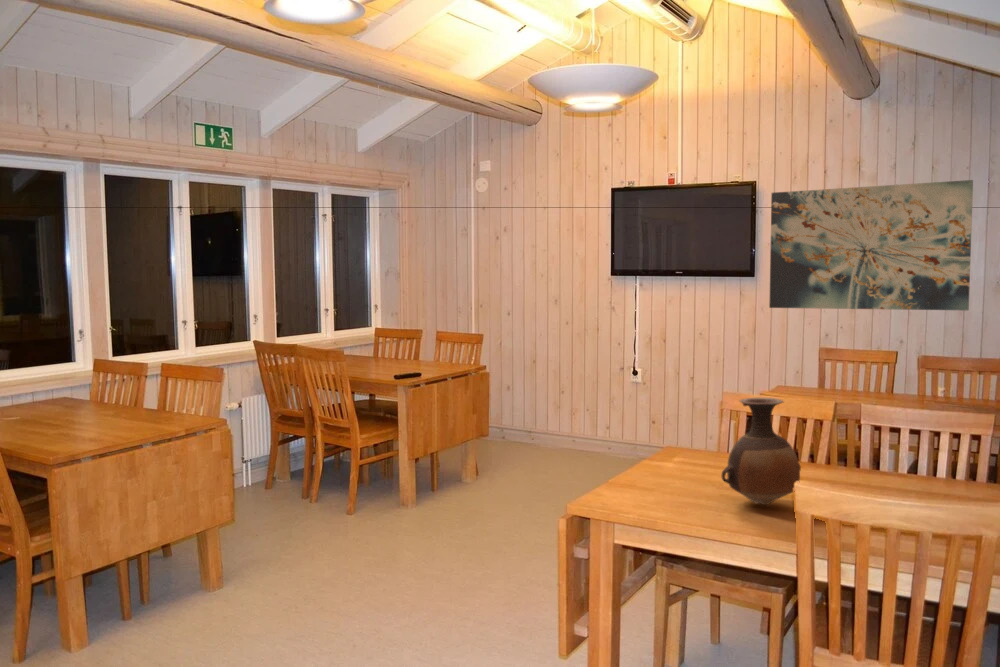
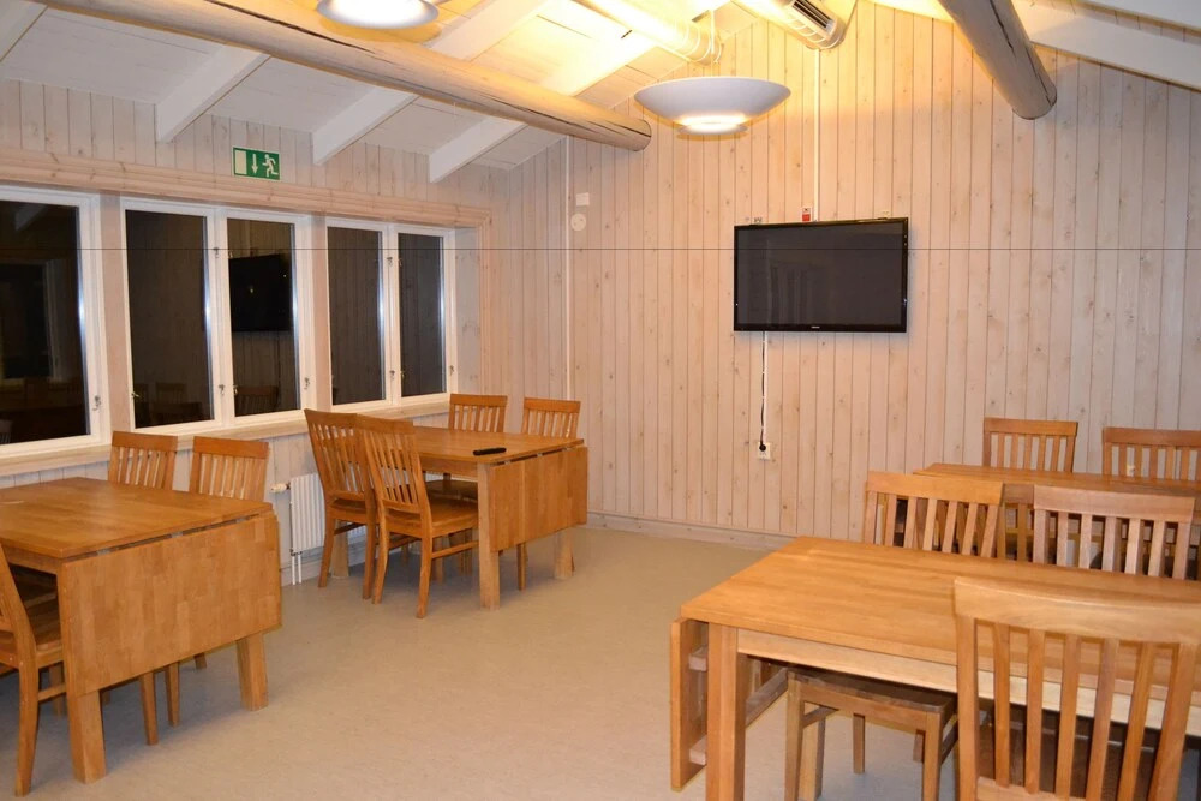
- wall art (864, 248)
- vase (762, 452)
